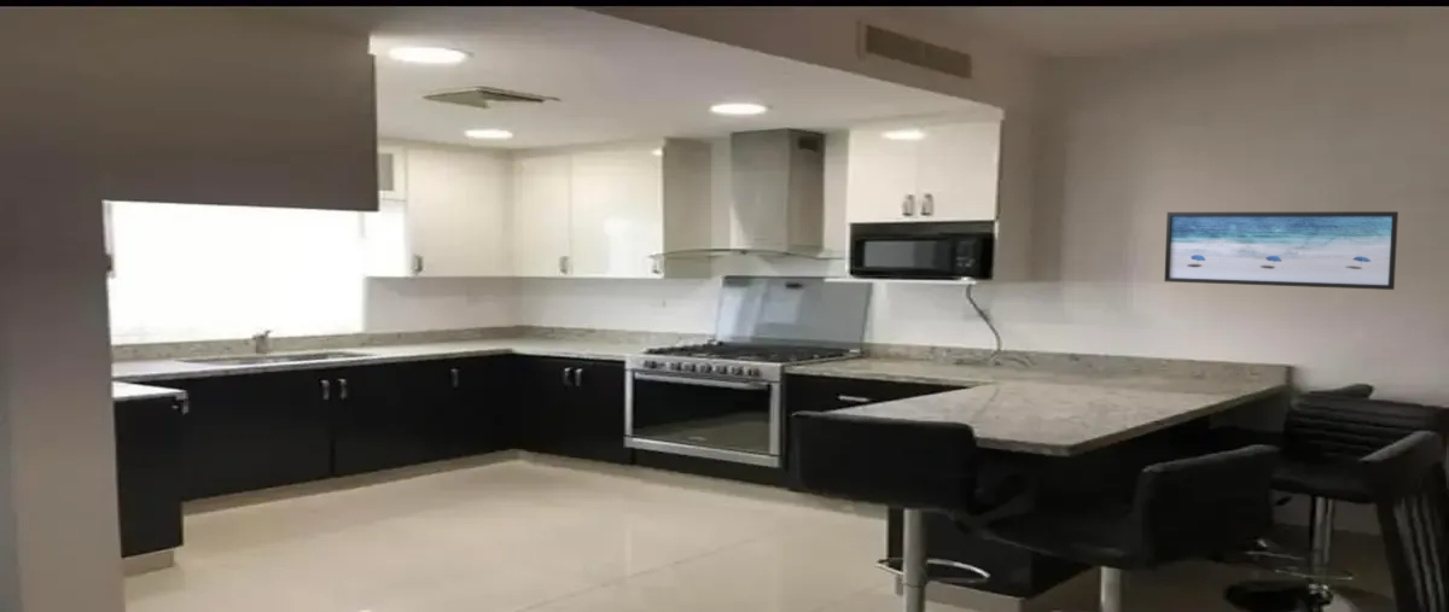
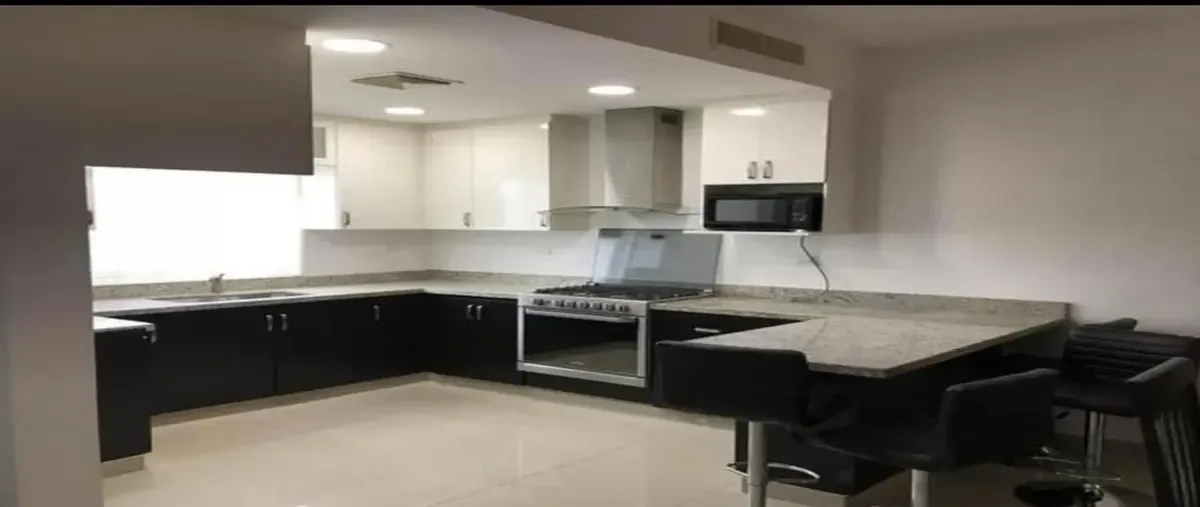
- wall art (1274, 249)
